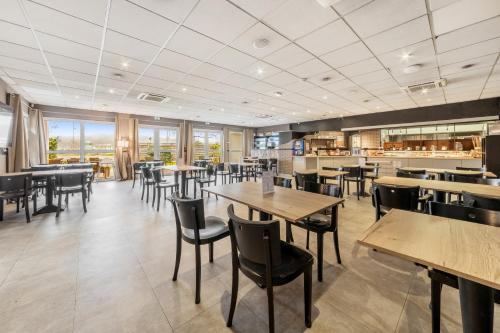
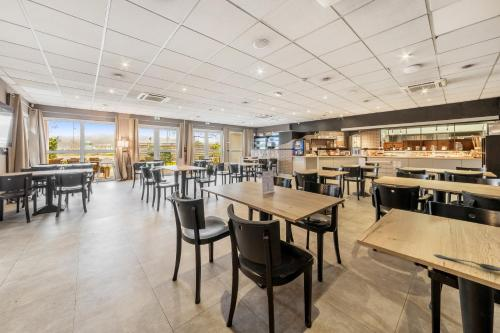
+ spoon (464, 260)
